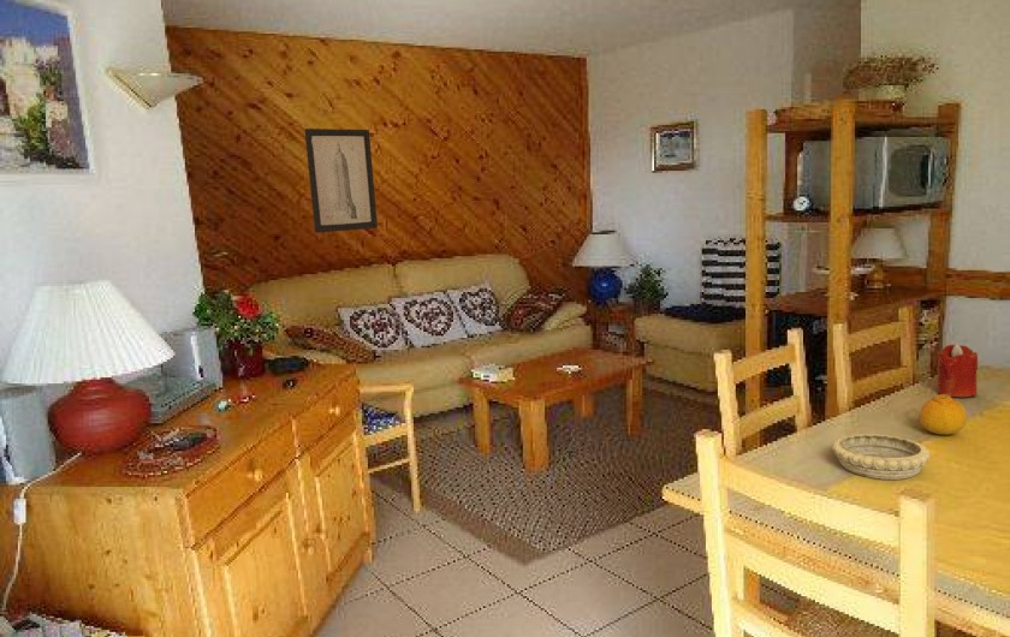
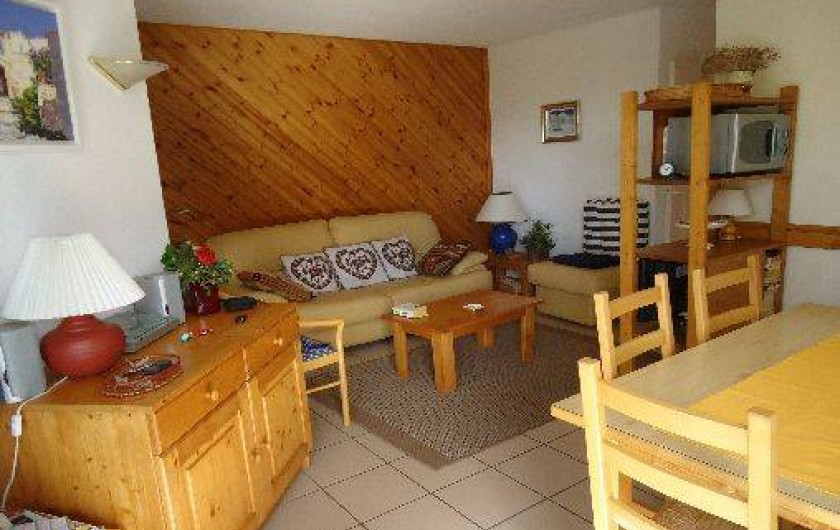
- fruit (941, 413)
- wall art (341, 180)
- candle (957, 368)
- decorative bowl (879, 457)
